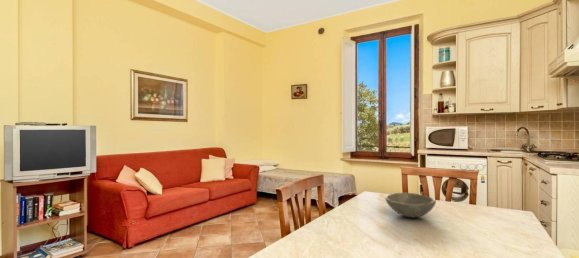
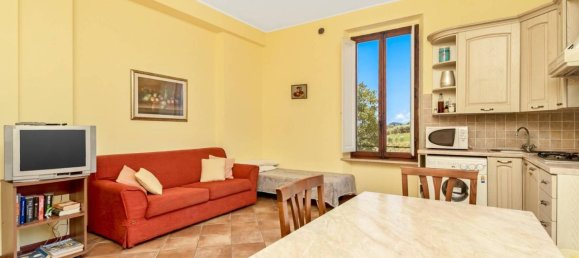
- bowl (409, 206)
